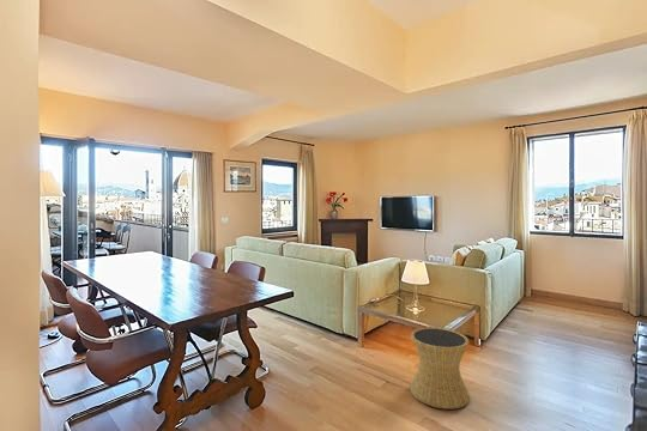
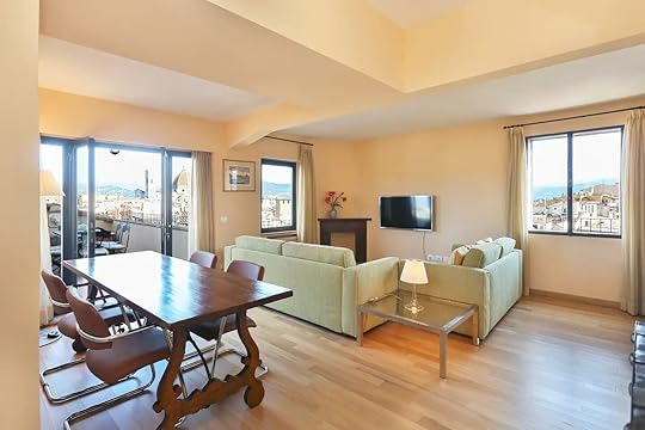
- side table (439, 364)
